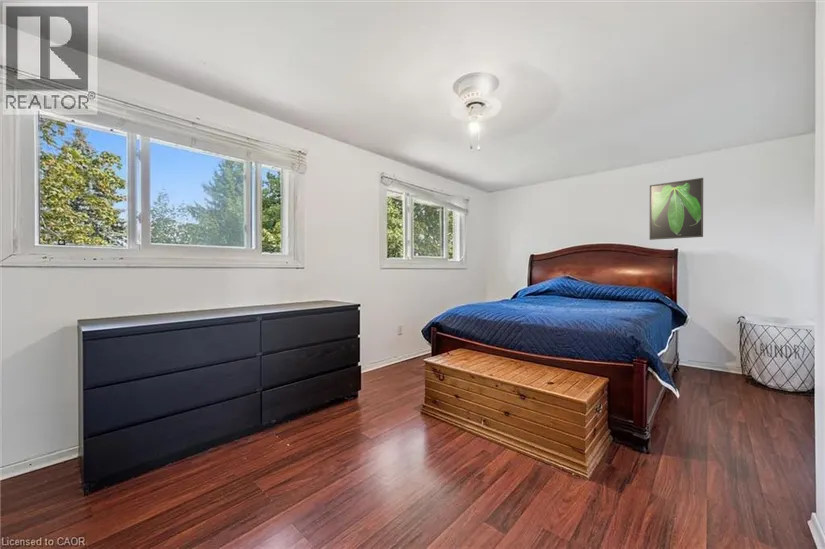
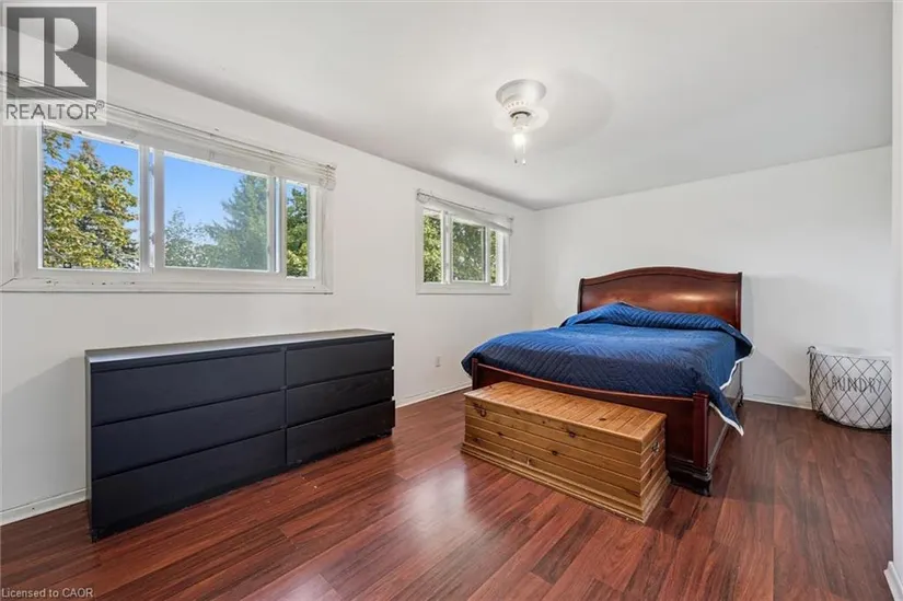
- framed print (675, 210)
